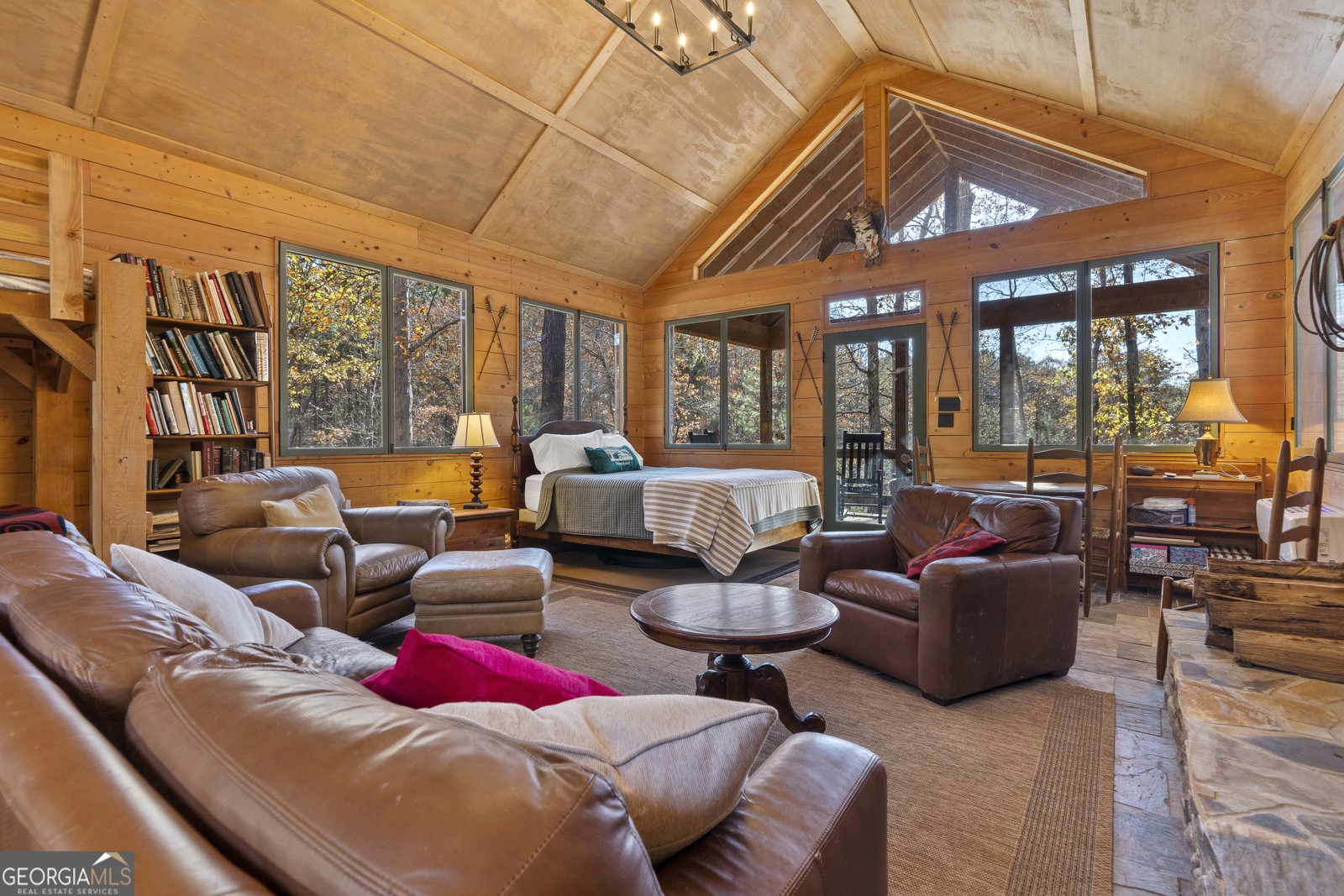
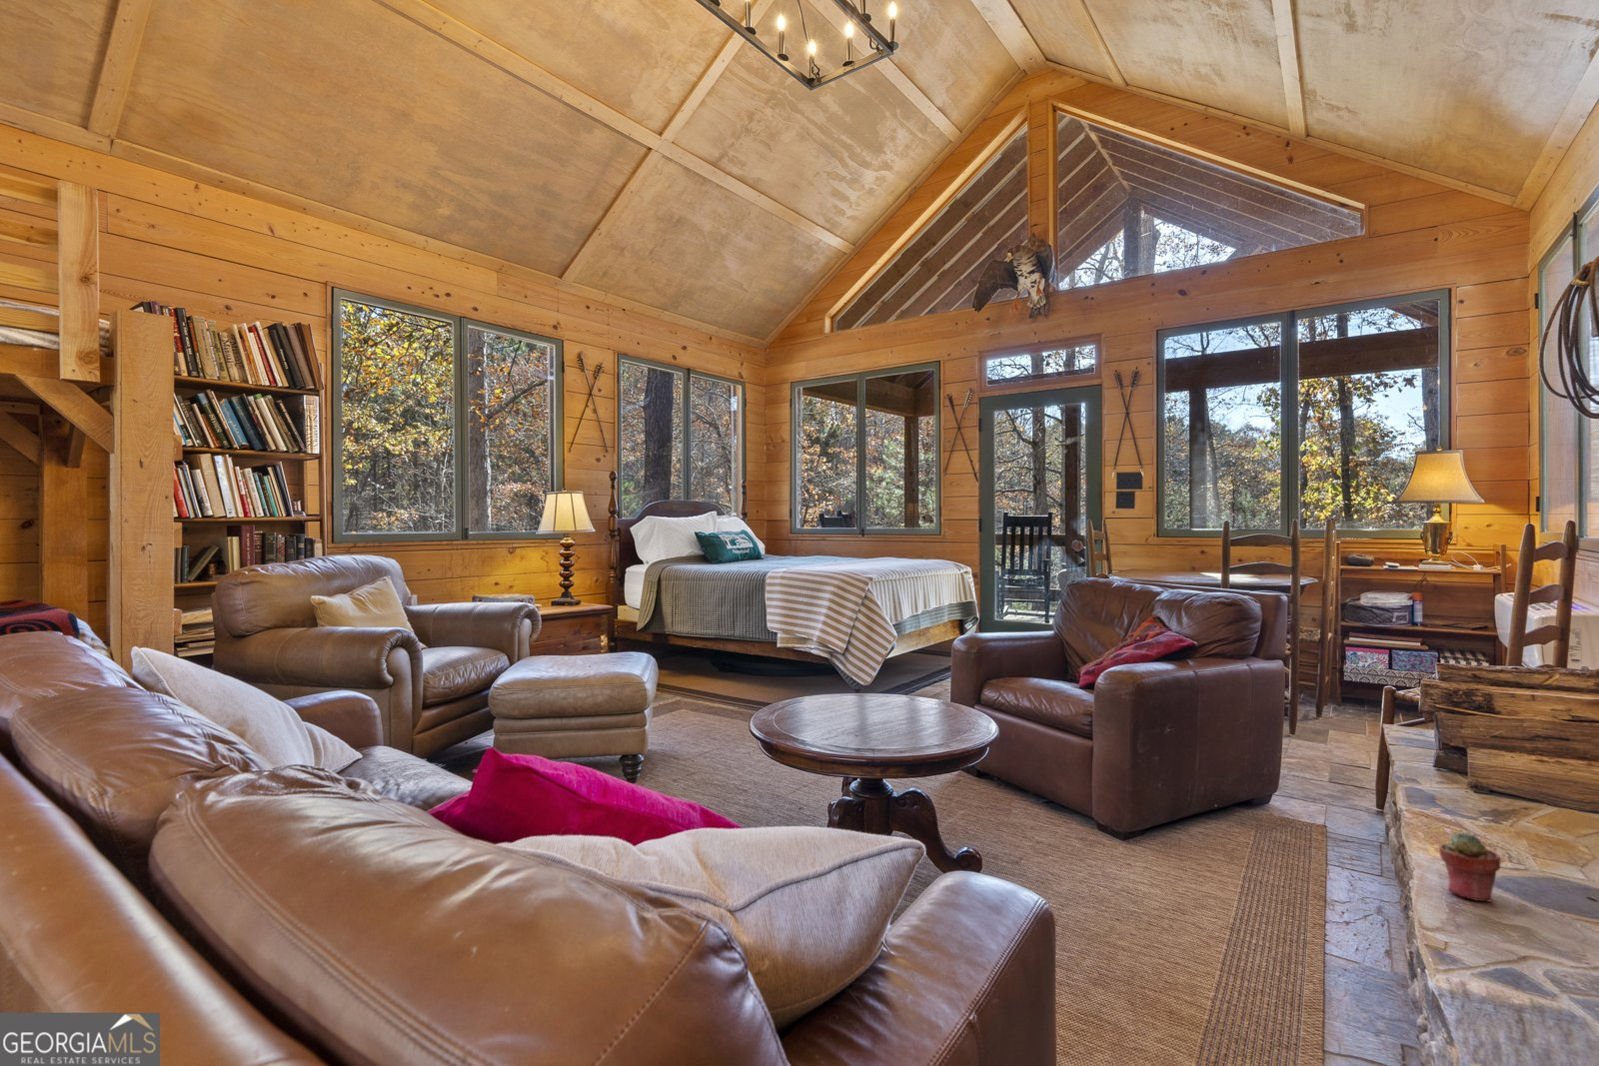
+ potted succulent (1469, 864)
